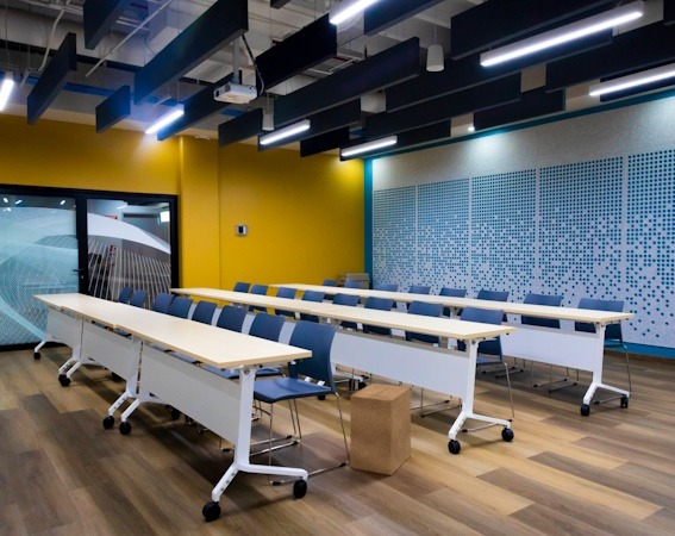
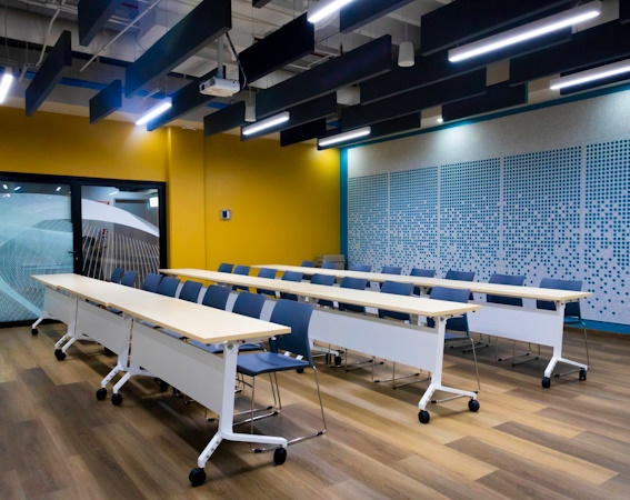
- cardboard box (381, 426)
